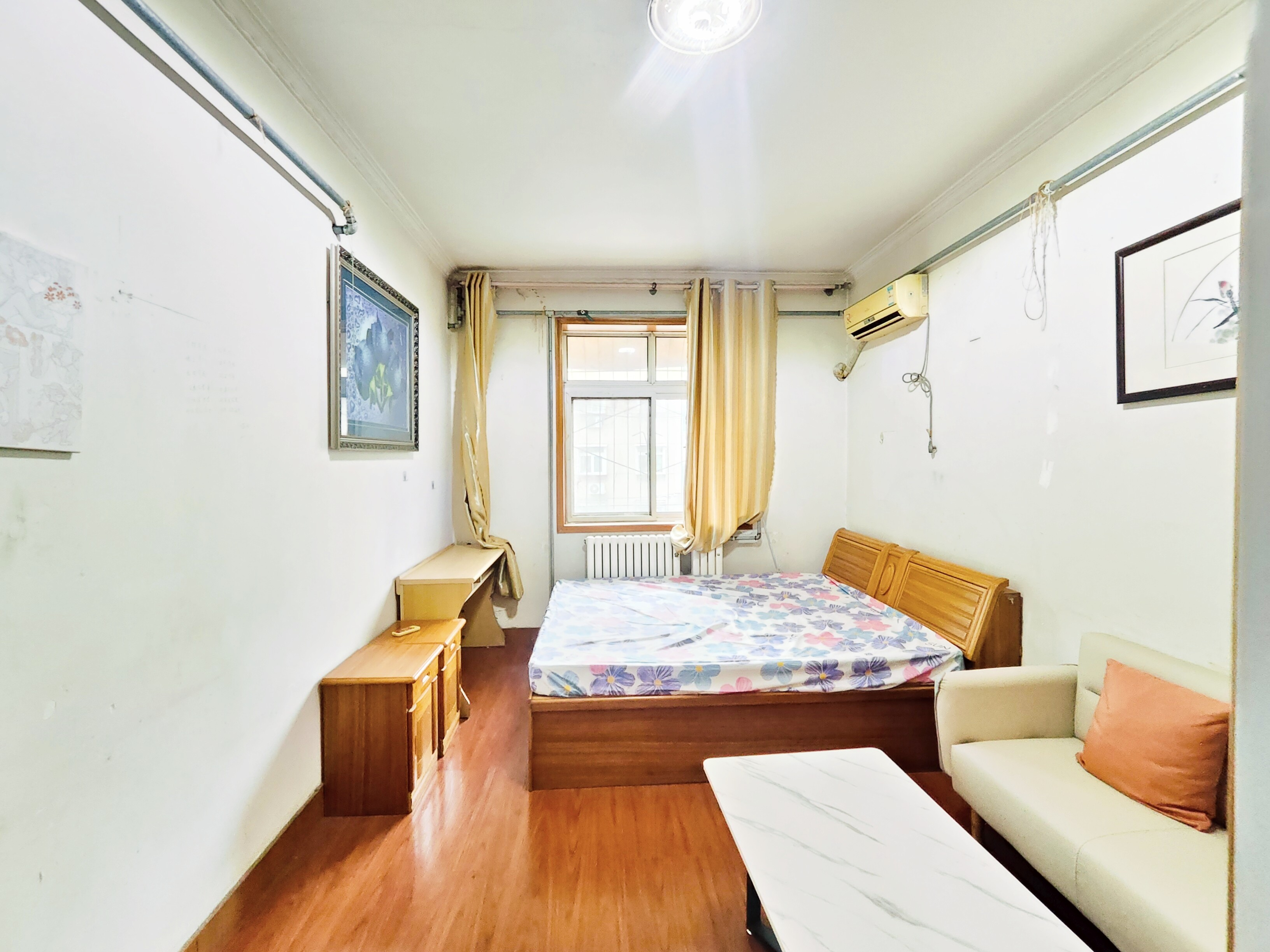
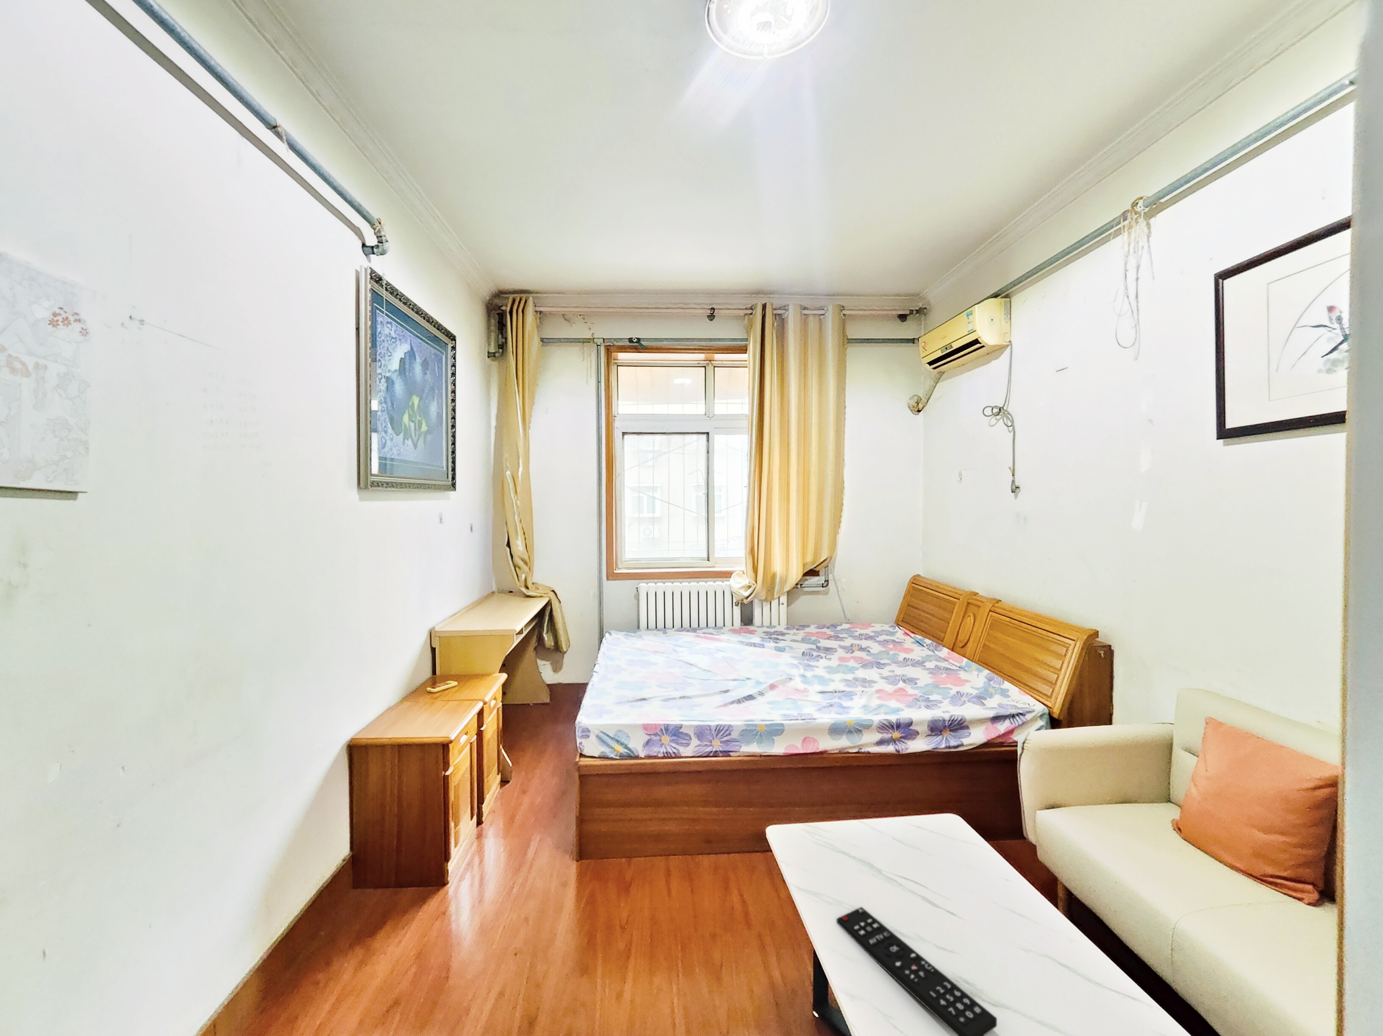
+ remote control (907, 965)
